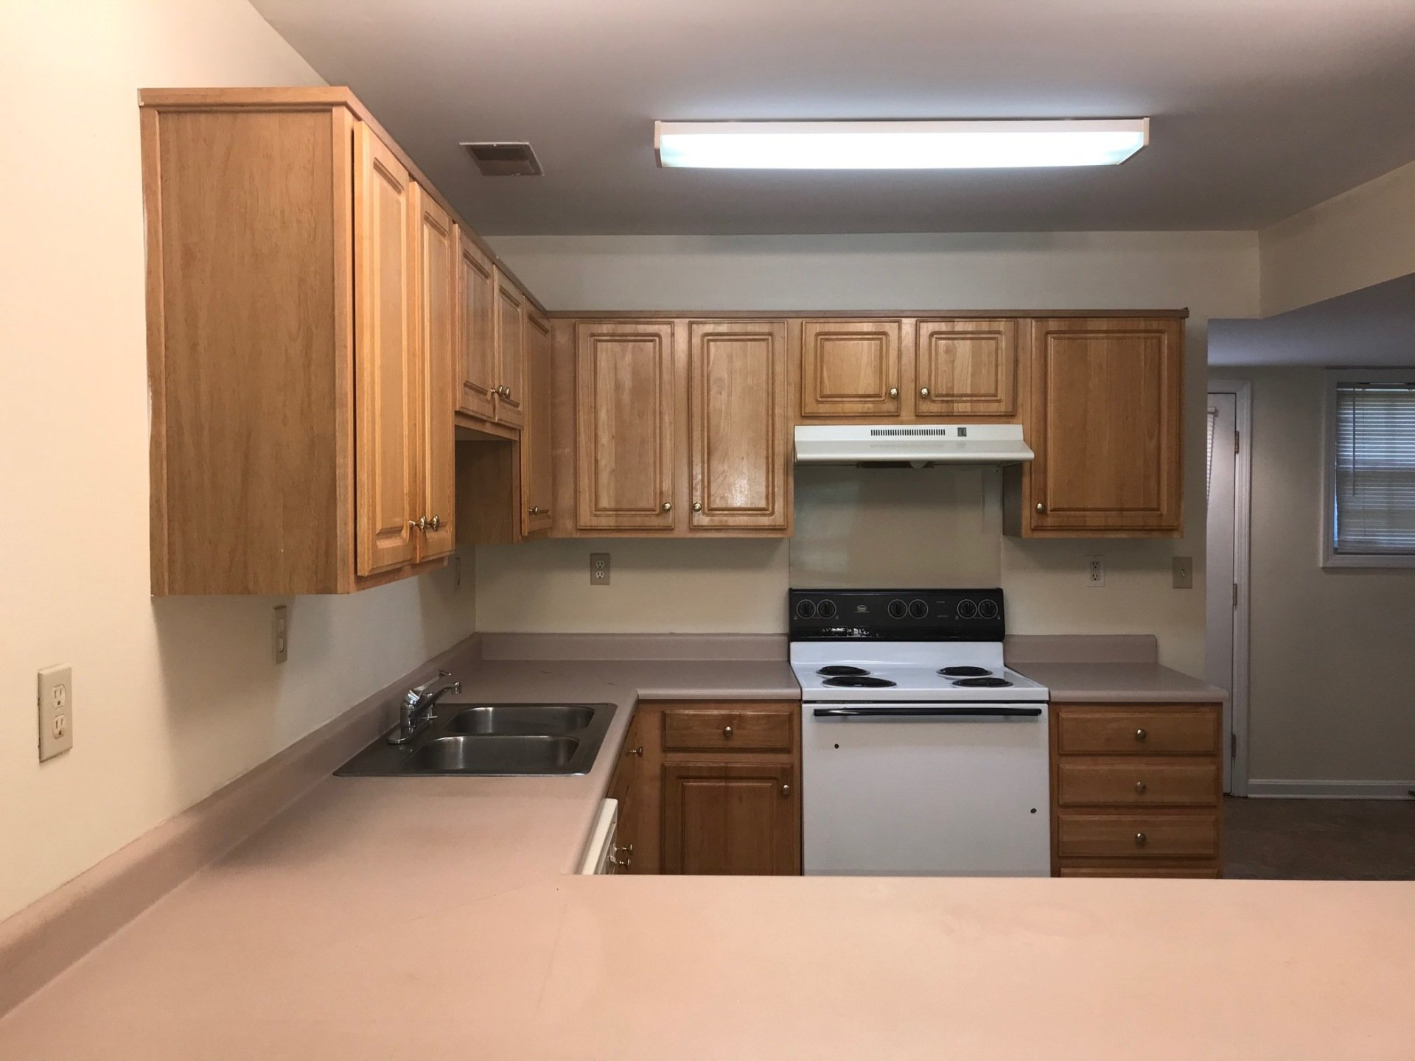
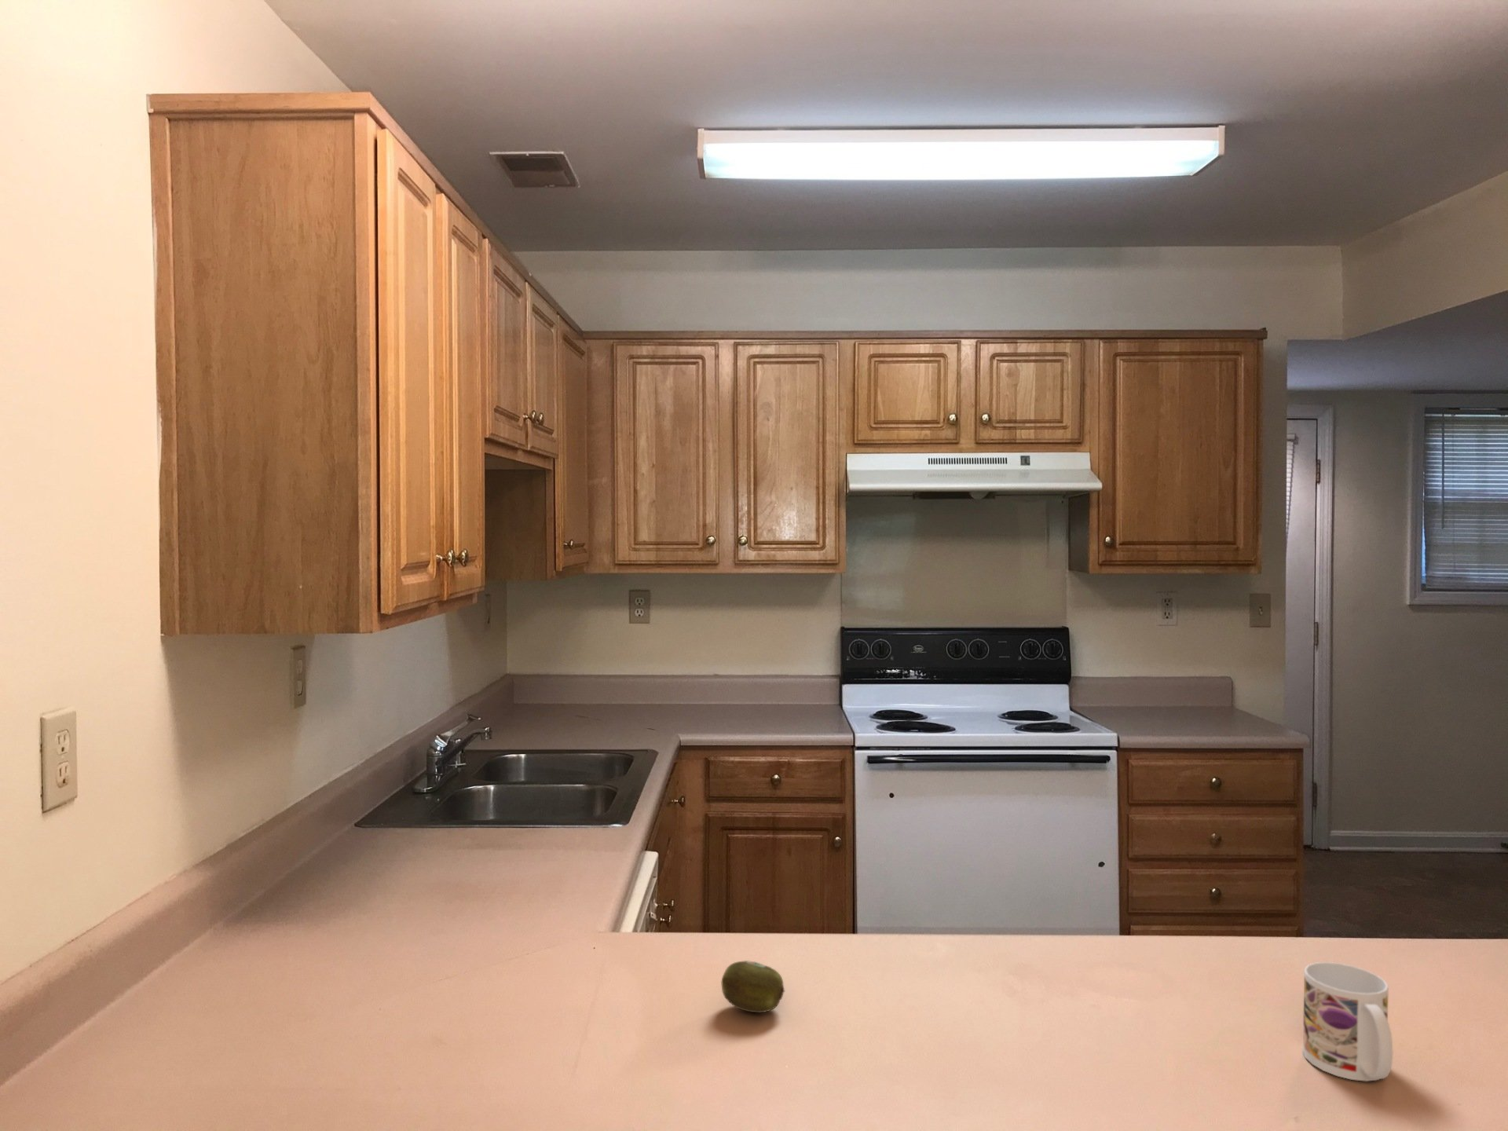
+ mug (1354, 1026)
+ fruit (752, 986)
